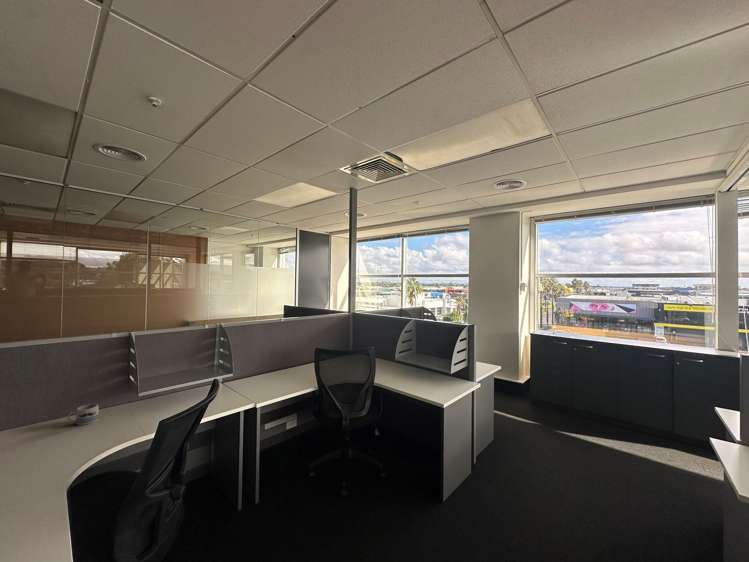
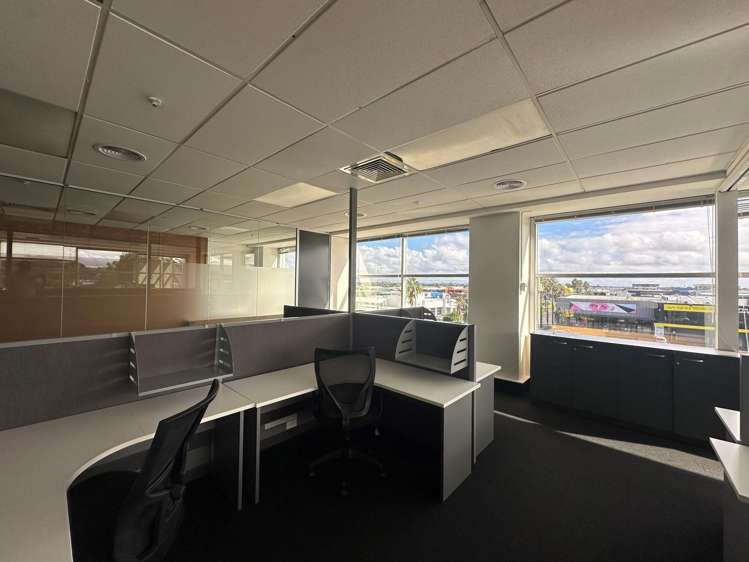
- mug (83, 414)
